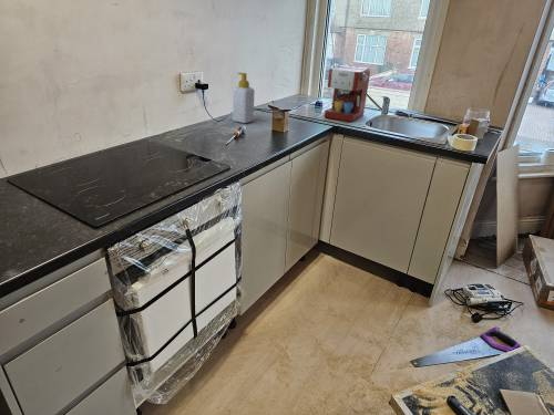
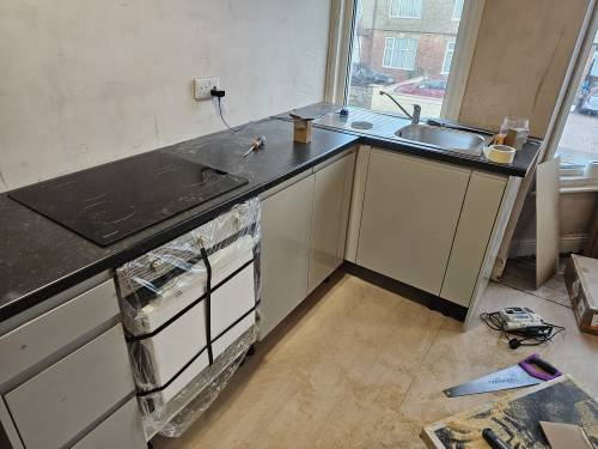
- soap bottle (243, 97)
- coffee maker (347, 92)
